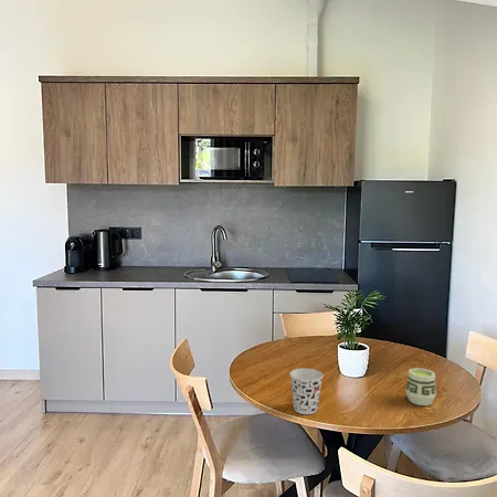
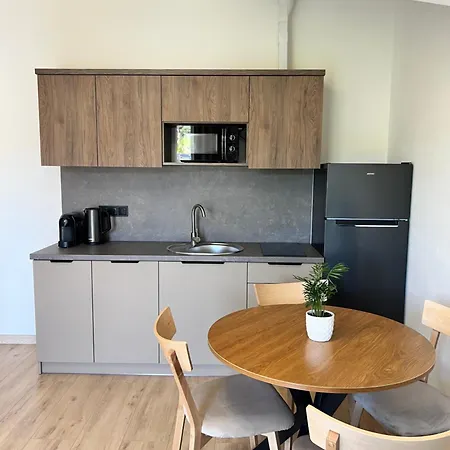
- cup (305, 391)
- cup (421, 387)
